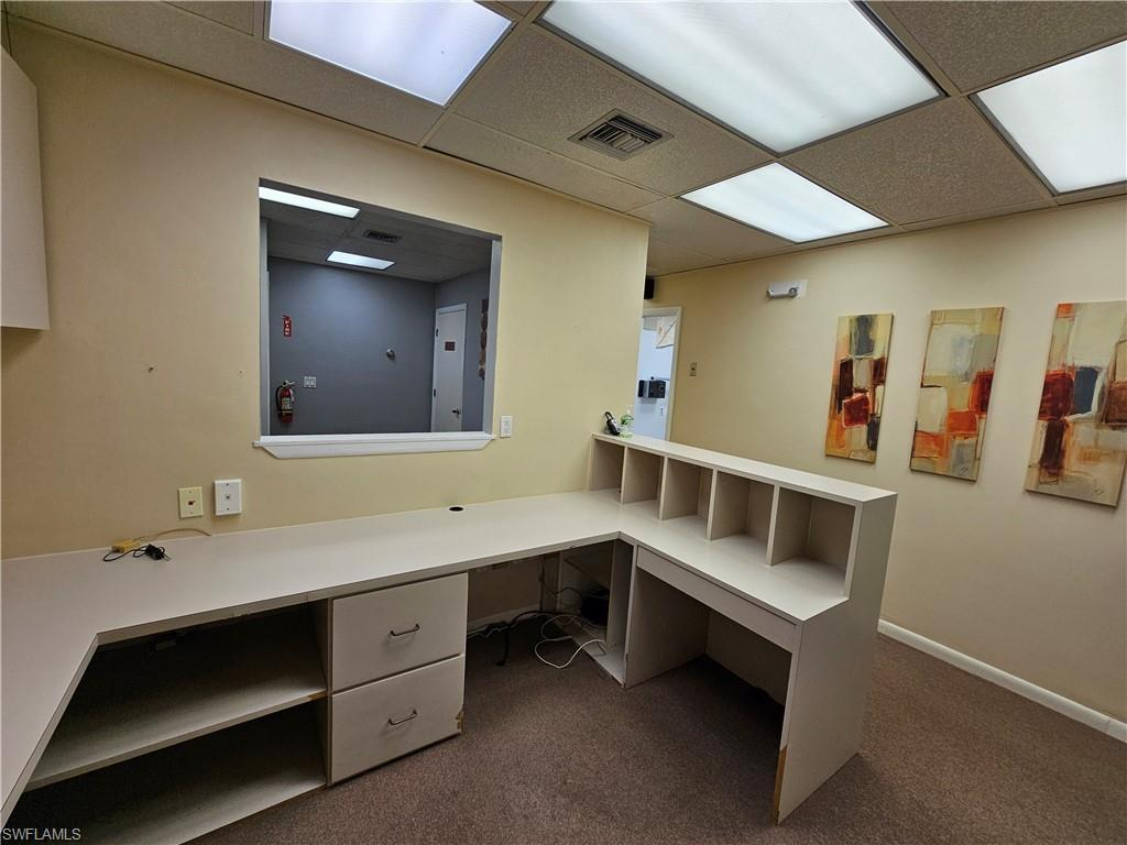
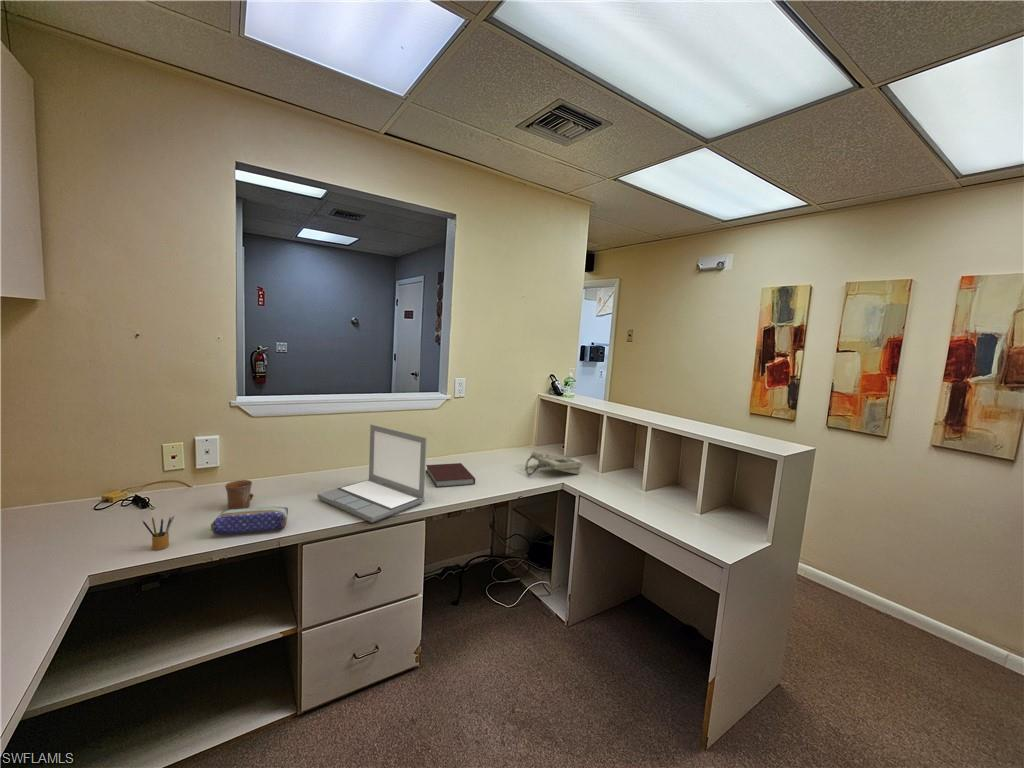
+ mug (240, 493)
+ telephone (547, 462)
+ pencil case (251, 519)
+ laptop (372, 468)
+ notebook (449, 474)
+ pencil box (159, 532)
